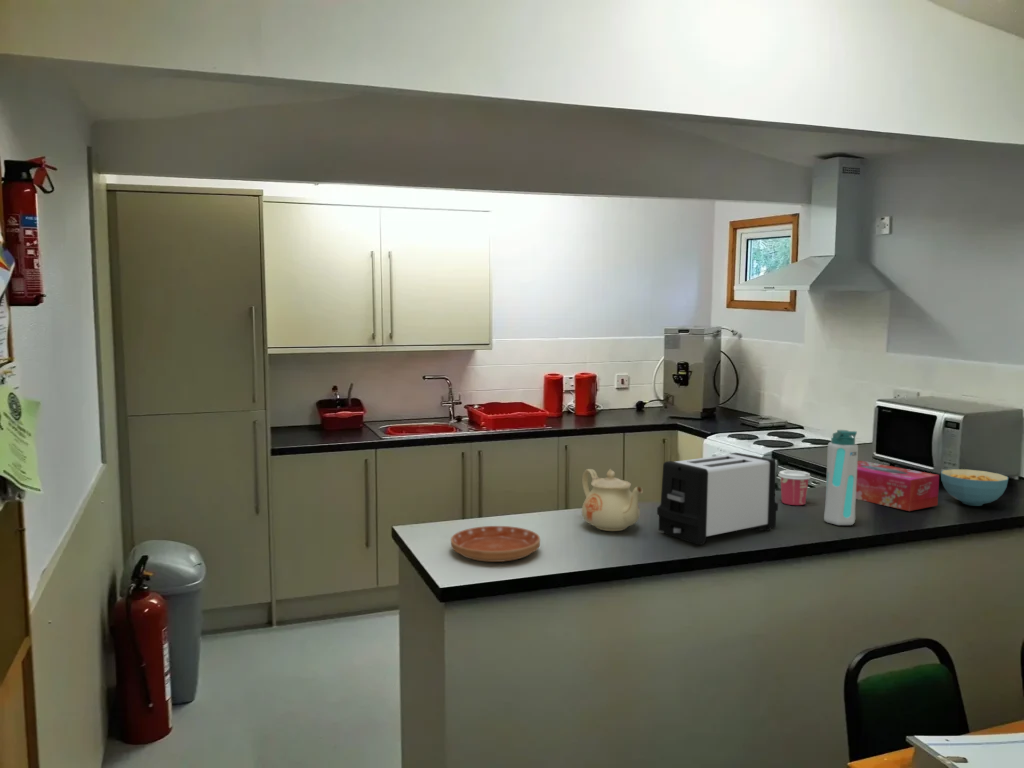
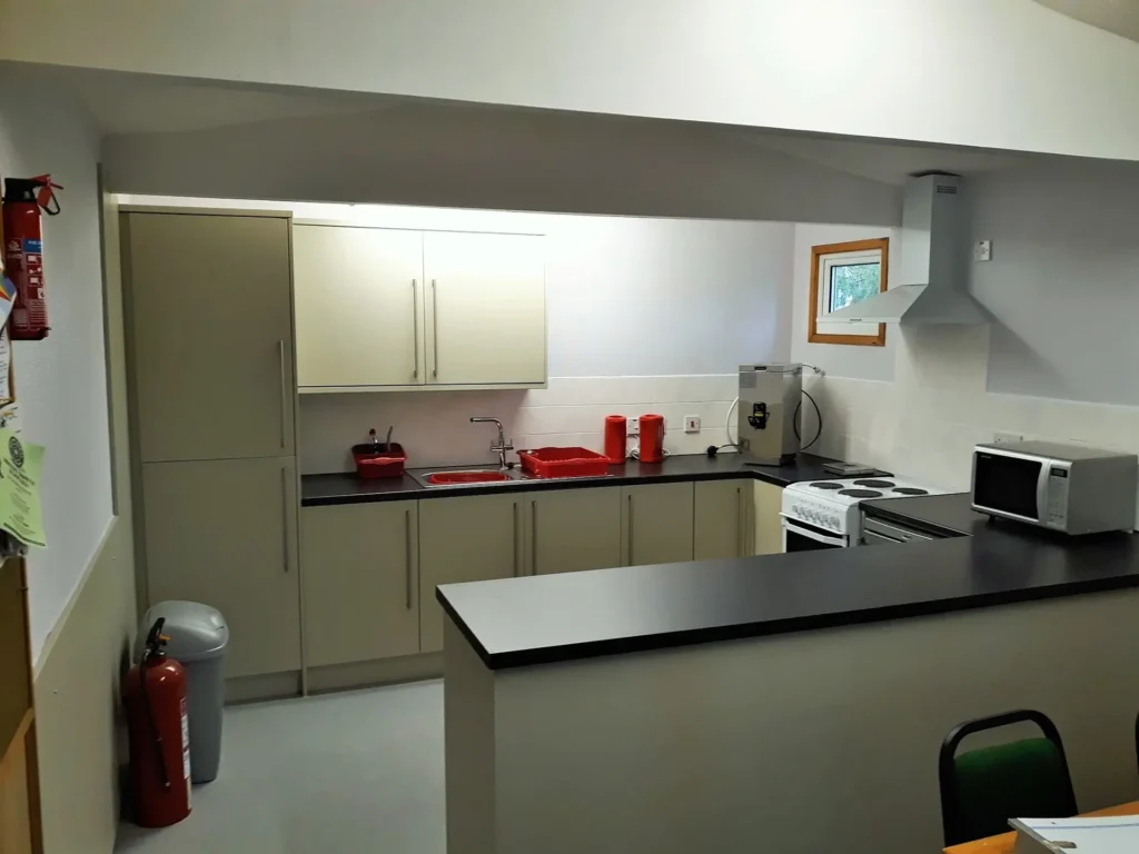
- teapot (611, 497)
- tissue box (883, 484)
- water bottle (842, 476)
- cup (794, 487)
- cereal bowl (973, 489)
- saucer (495, 544)
- toaster (717, 496)
